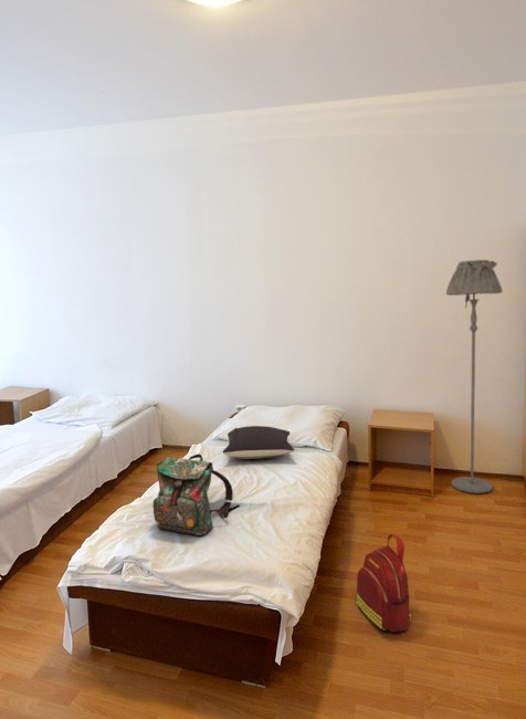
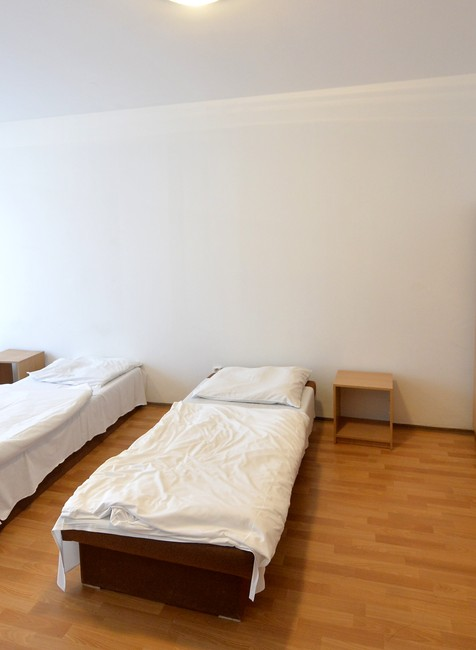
- backpack (198, 489)
- floor lamp (472, 376)
- pillow (259, 441)
- backpack (382, 577)
